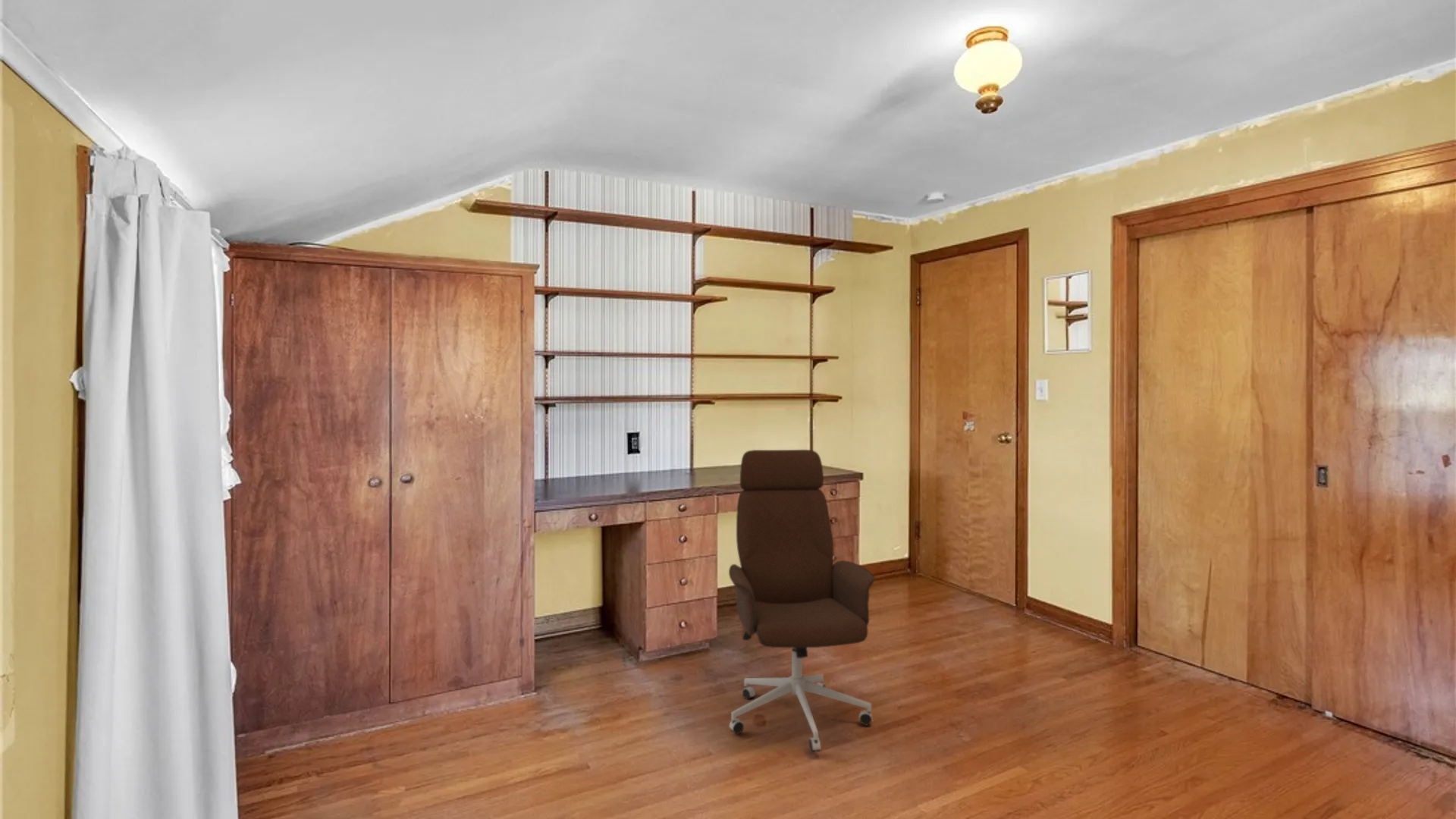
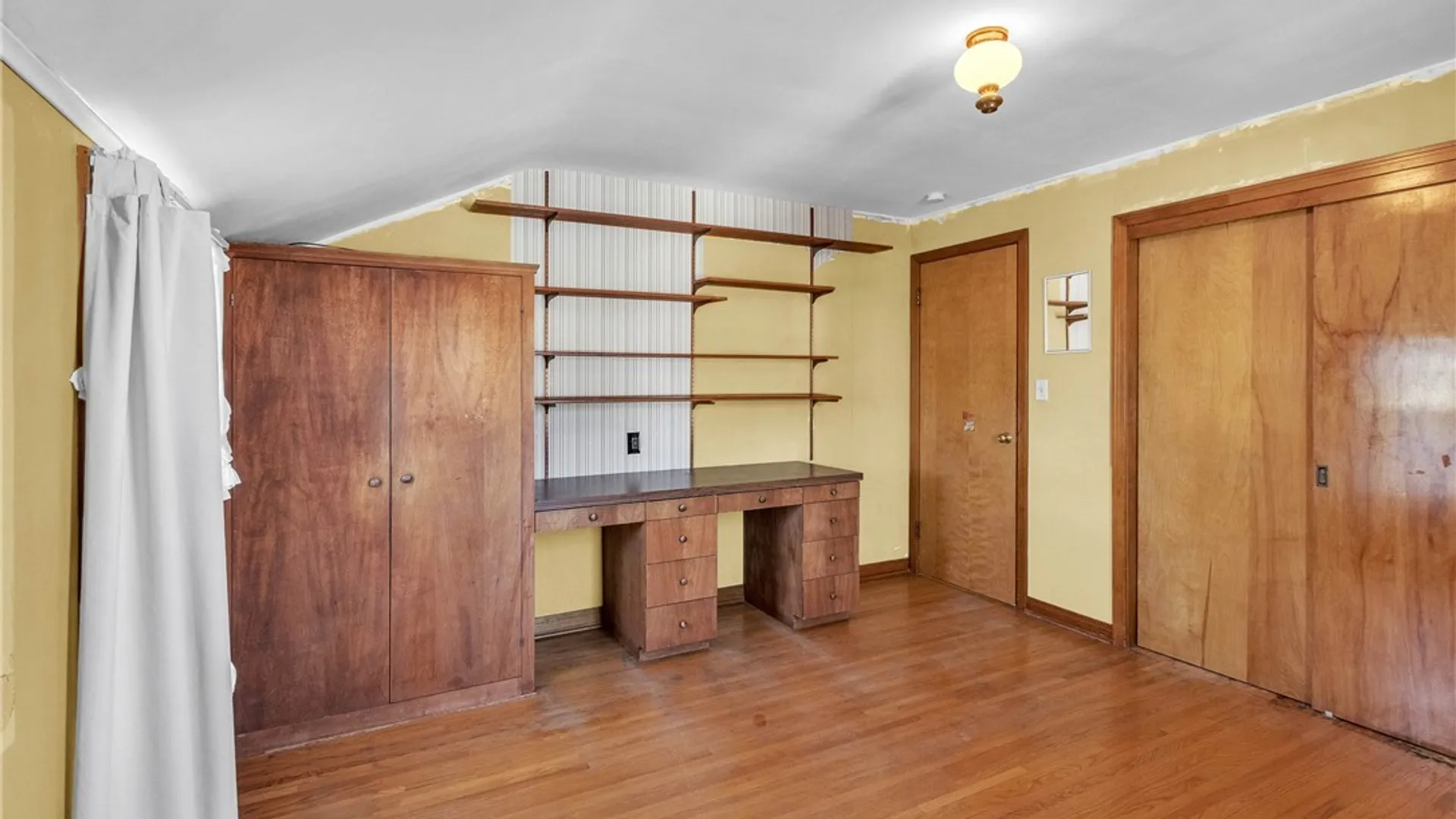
- office chair (795, 584)
